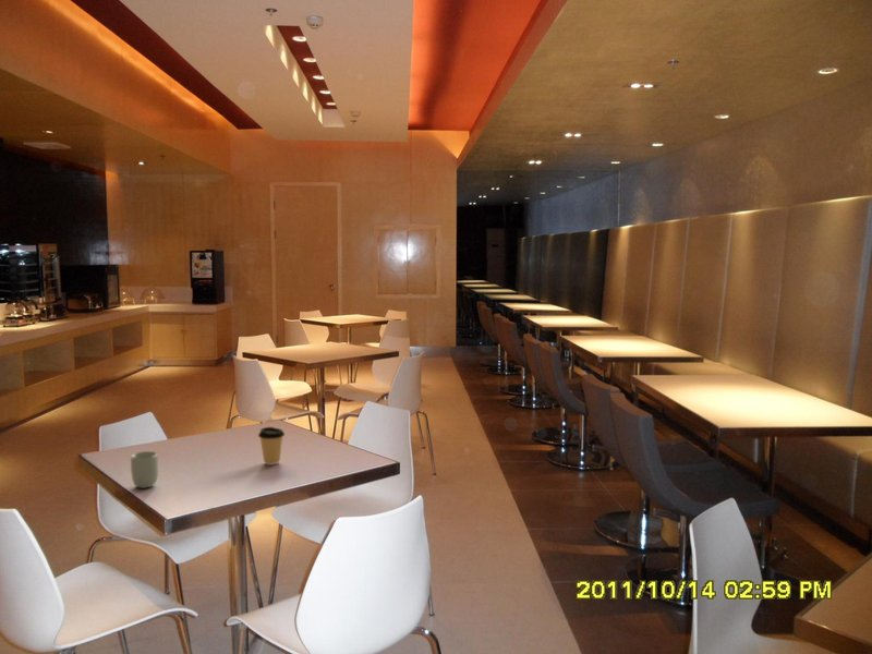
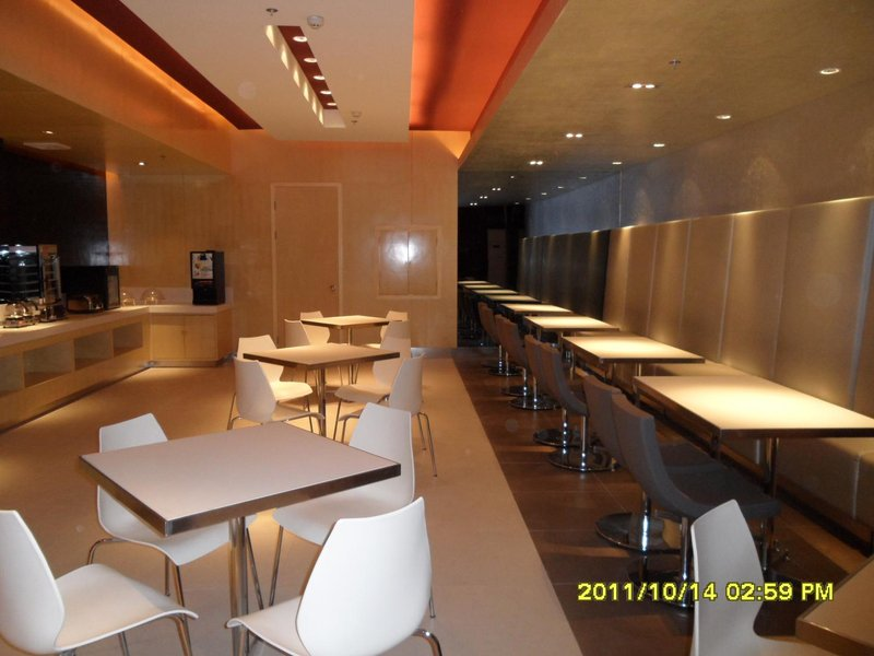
- coffee cup (271, 446)
- cup (144, 470)
